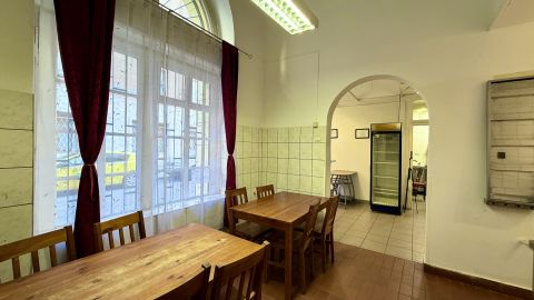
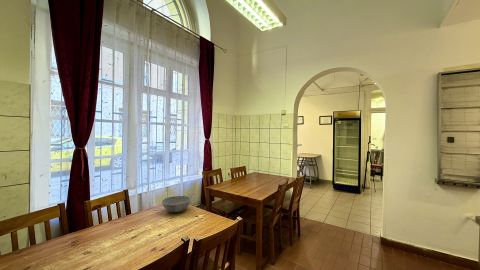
+ bowl (176, 204)
